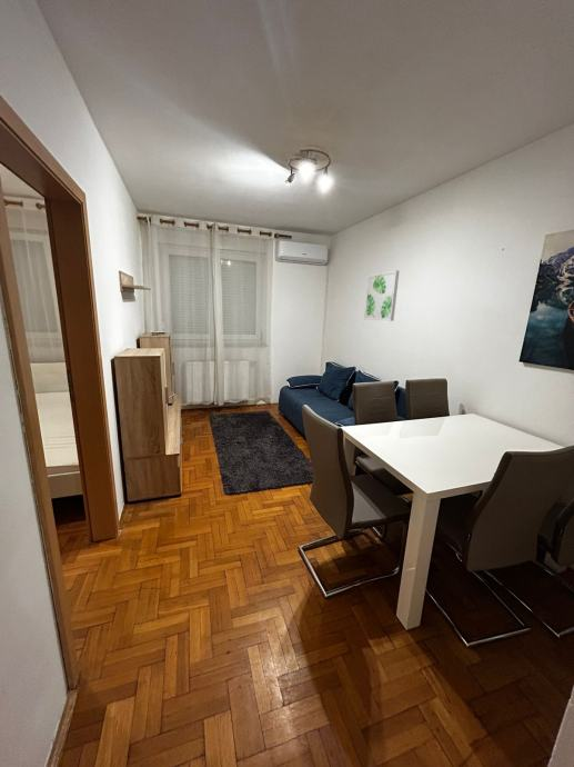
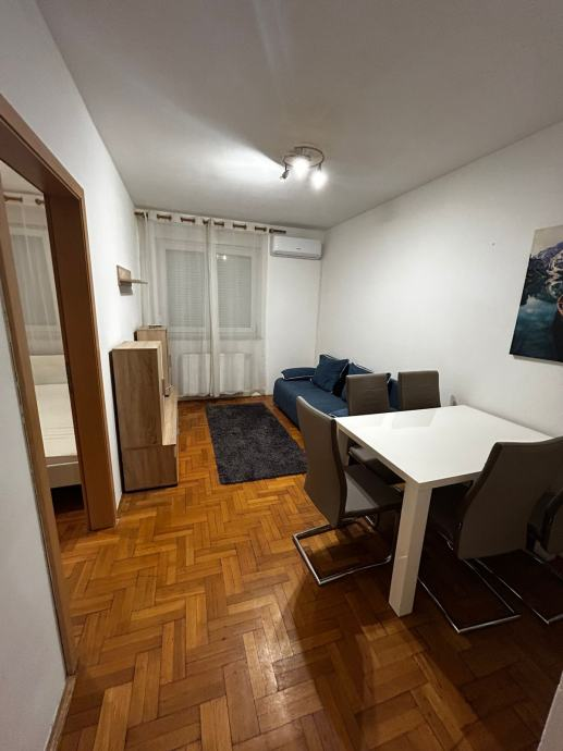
- wall art (380, 297)
